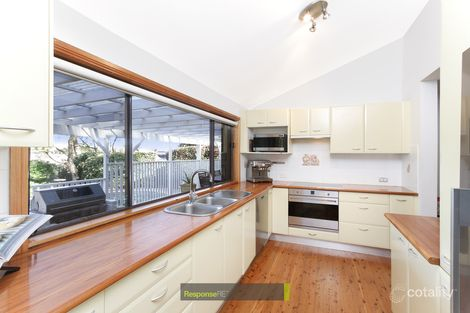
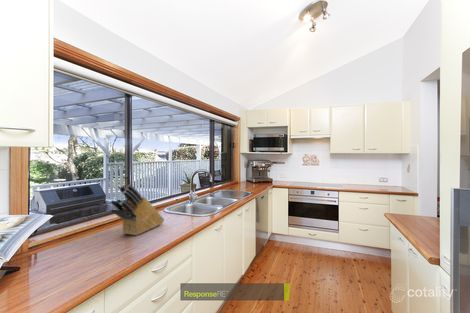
+ knife block (139, 206)
